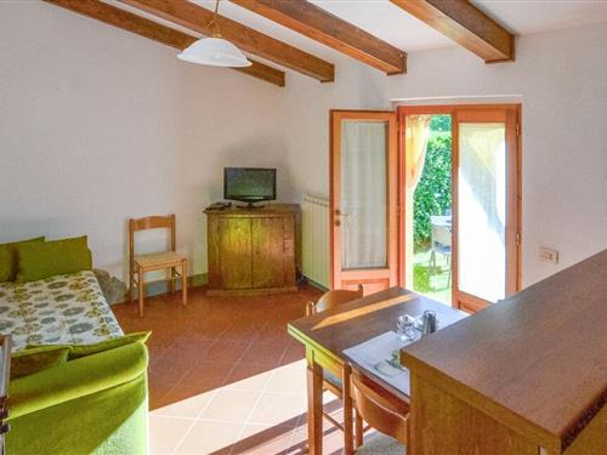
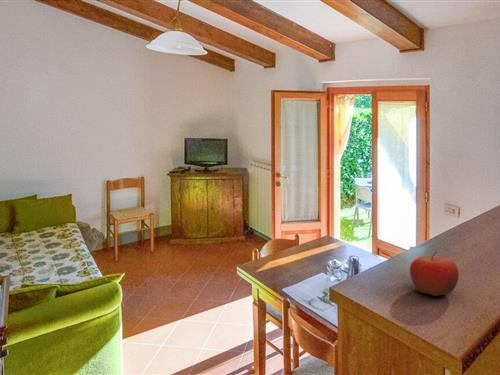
+ fruit (433, 271)
